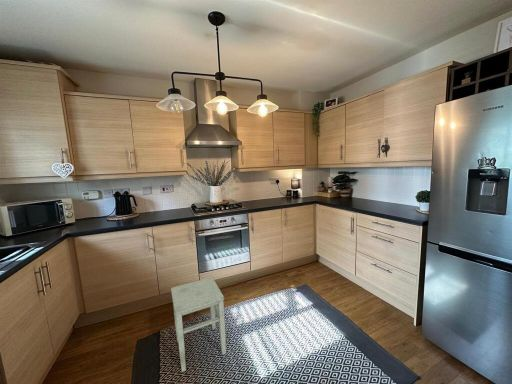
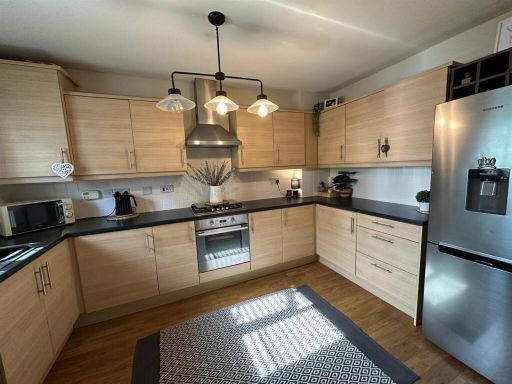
- stool (199, 323)
